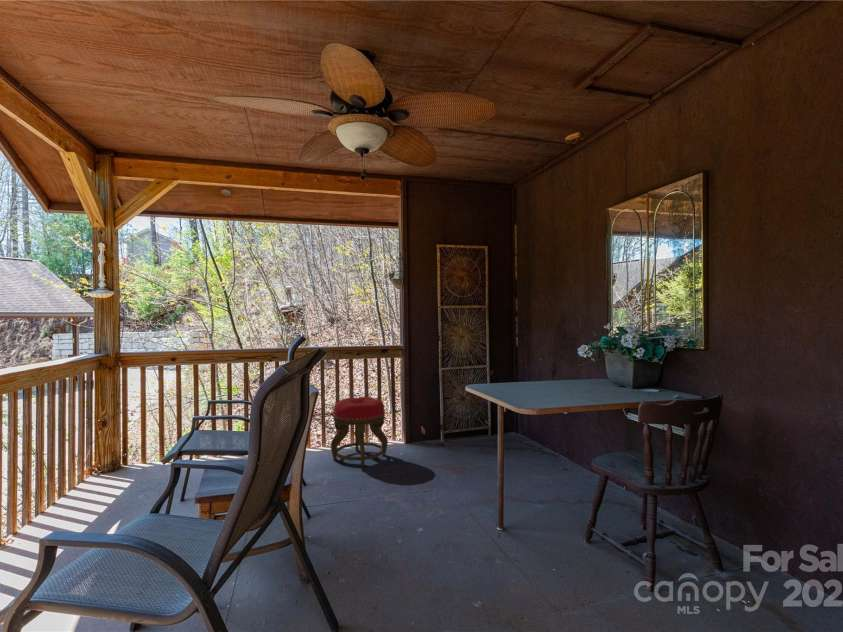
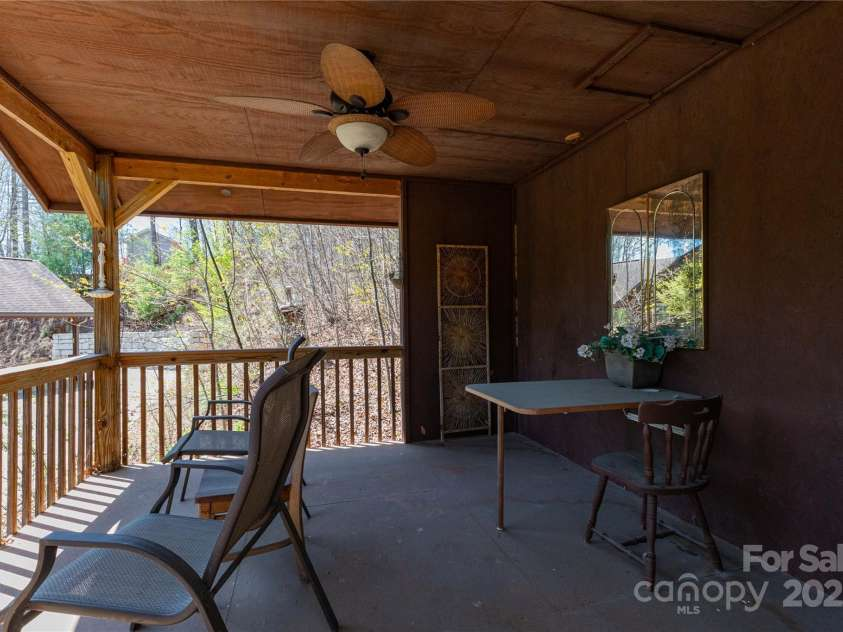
- stool (359, 428)
